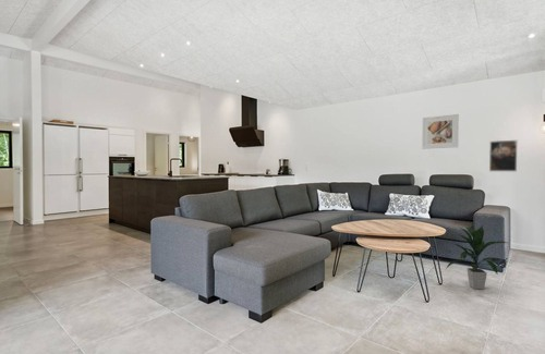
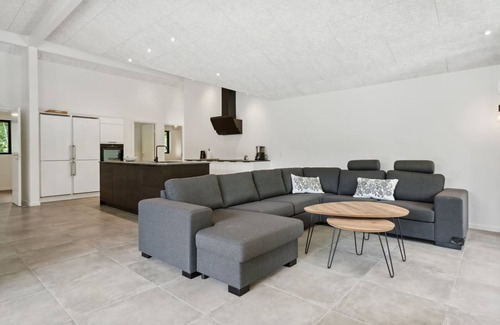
- indoor plant (473, 255)
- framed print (502, 156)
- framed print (439, 132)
